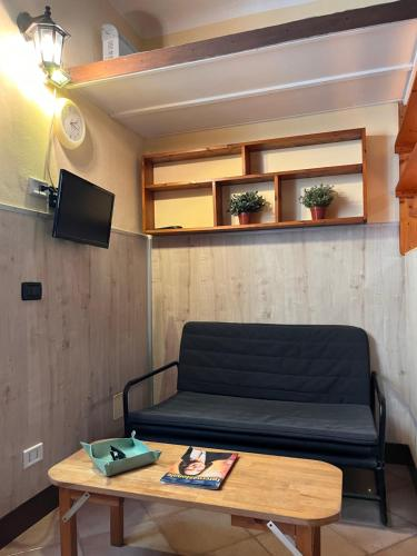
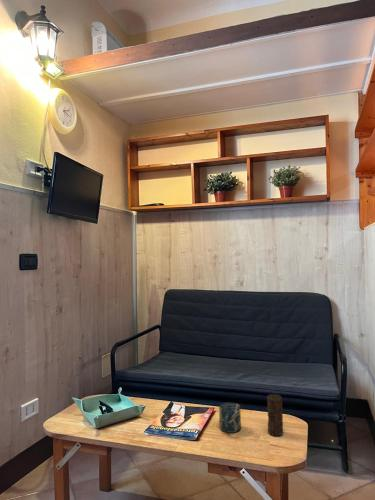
+ candle (275, 414)
+ cup (229, 418)
